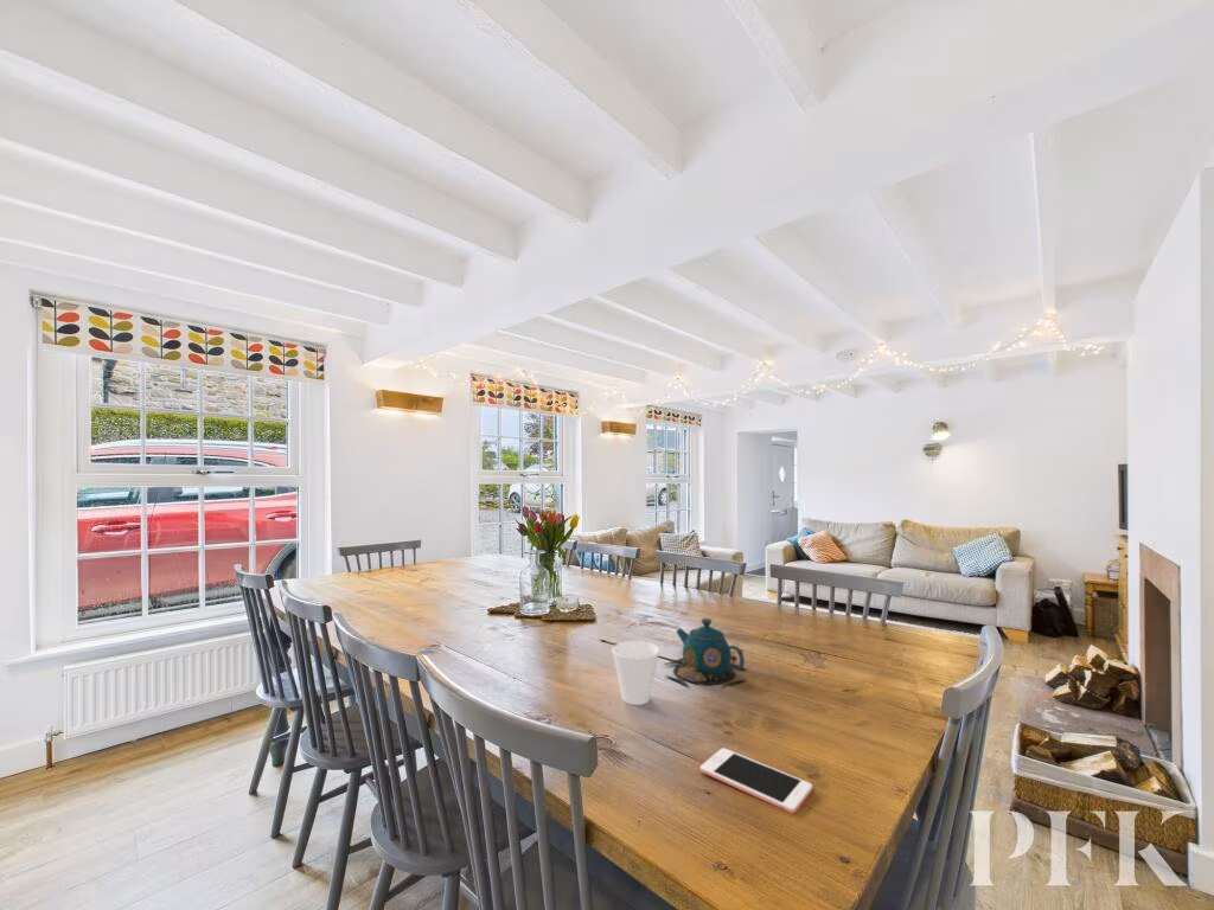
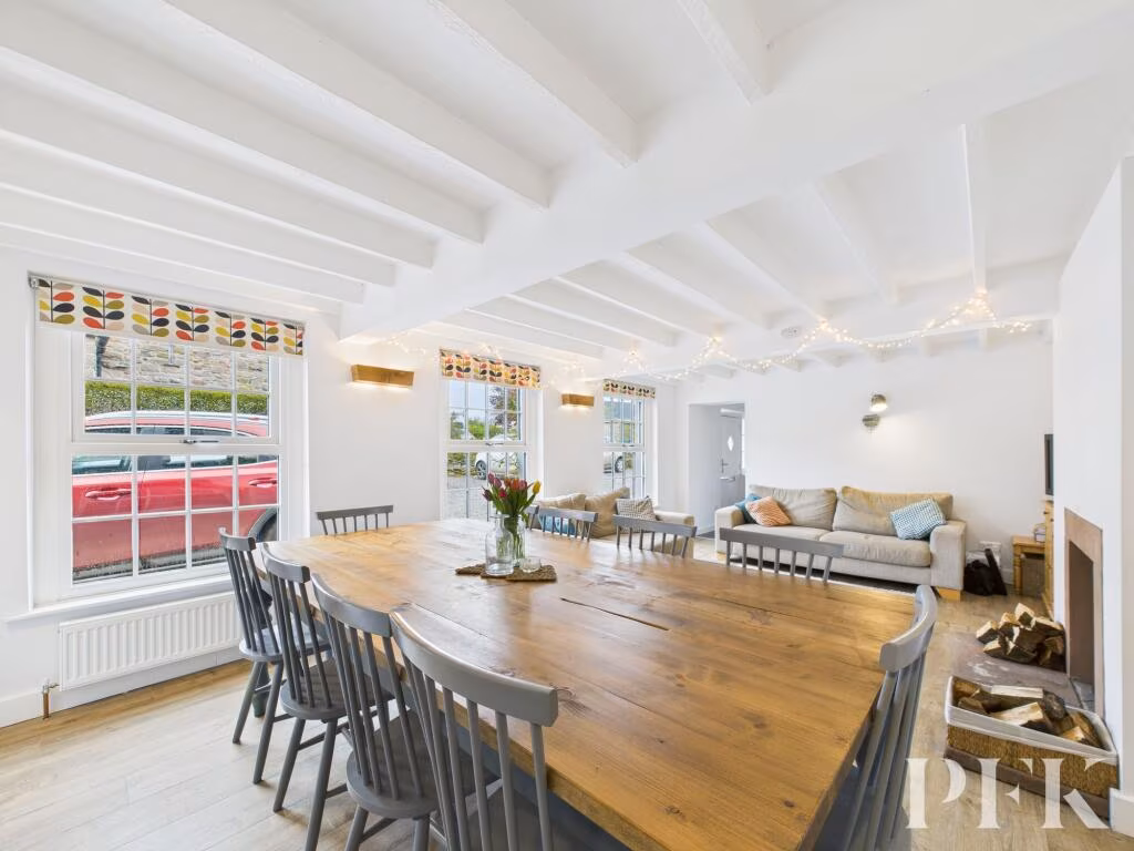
- cell phone (754, 777)
- teapot (705, 646)
- cup (635, 673)
